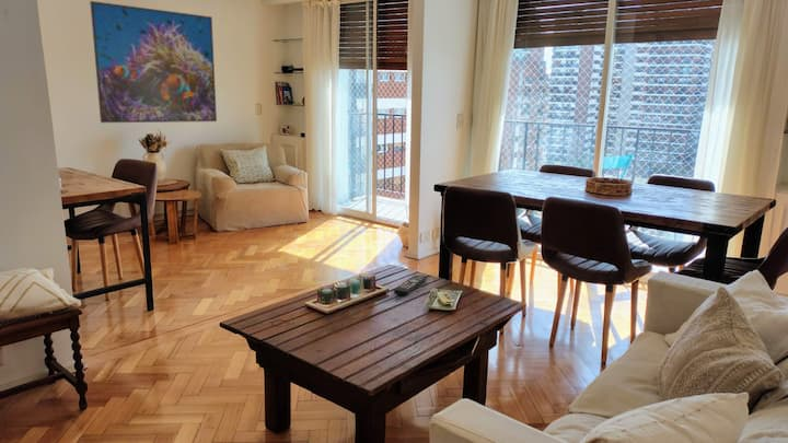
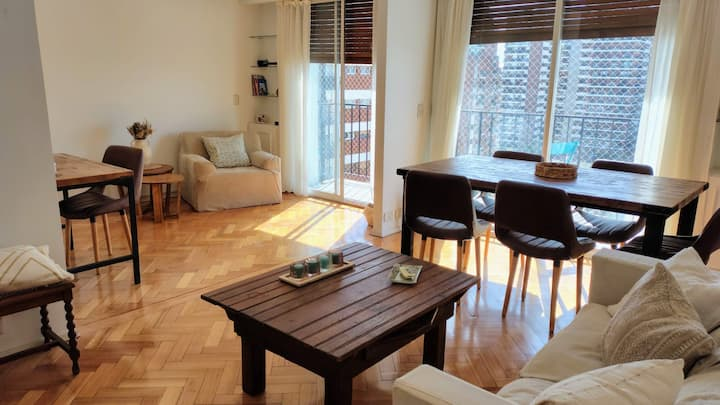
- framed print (159, 67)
- remote control (410, 284)
